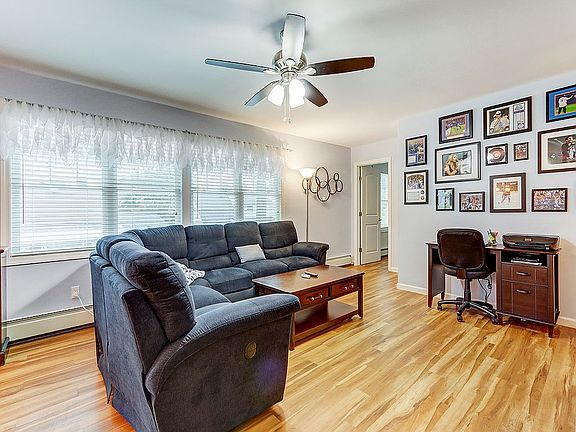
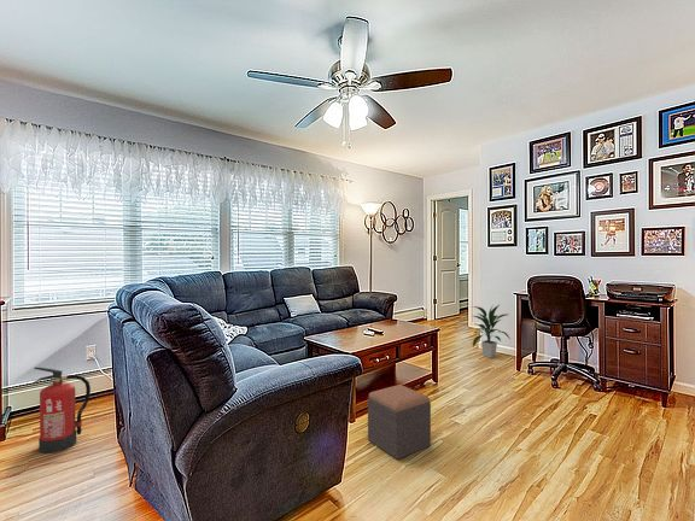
+ footstool (398, 417)
+ fire extinguisher (63, 404)
+ indoor plant (486, 329)
